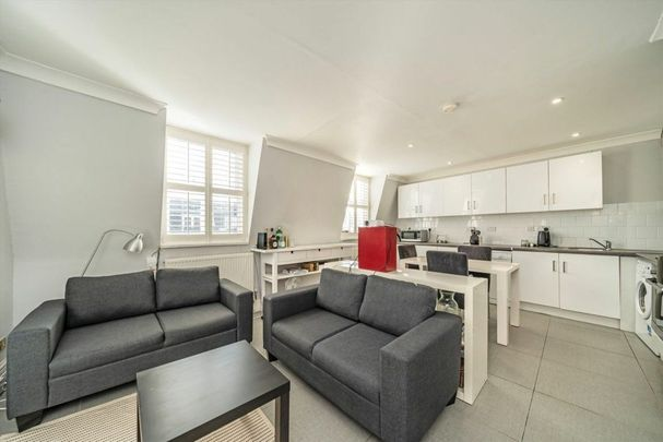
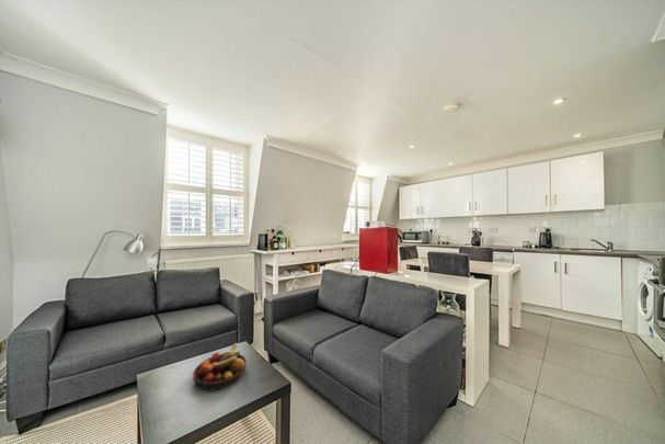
+ fruit bowl (220, 364)
